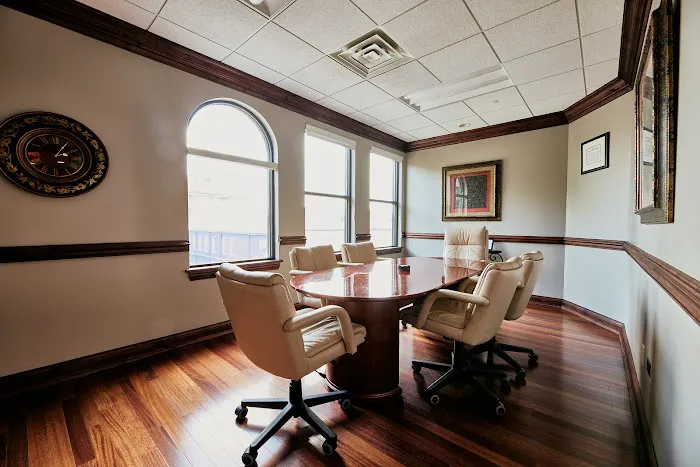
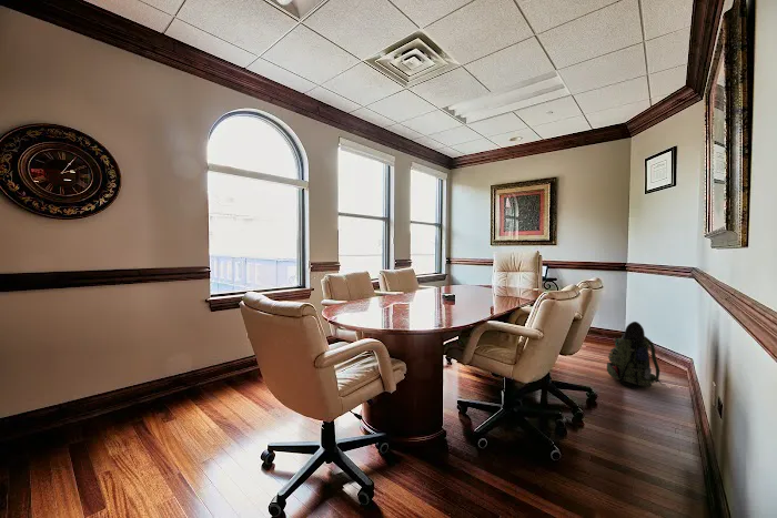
+ backpack (637, 352)
